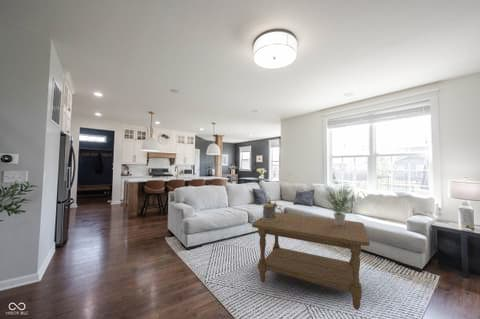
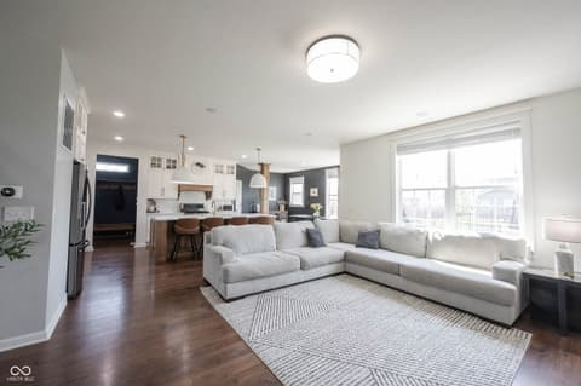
- beer mug (271, 208)
- potted plant (339, 204)
- coffee table (307, 253)
